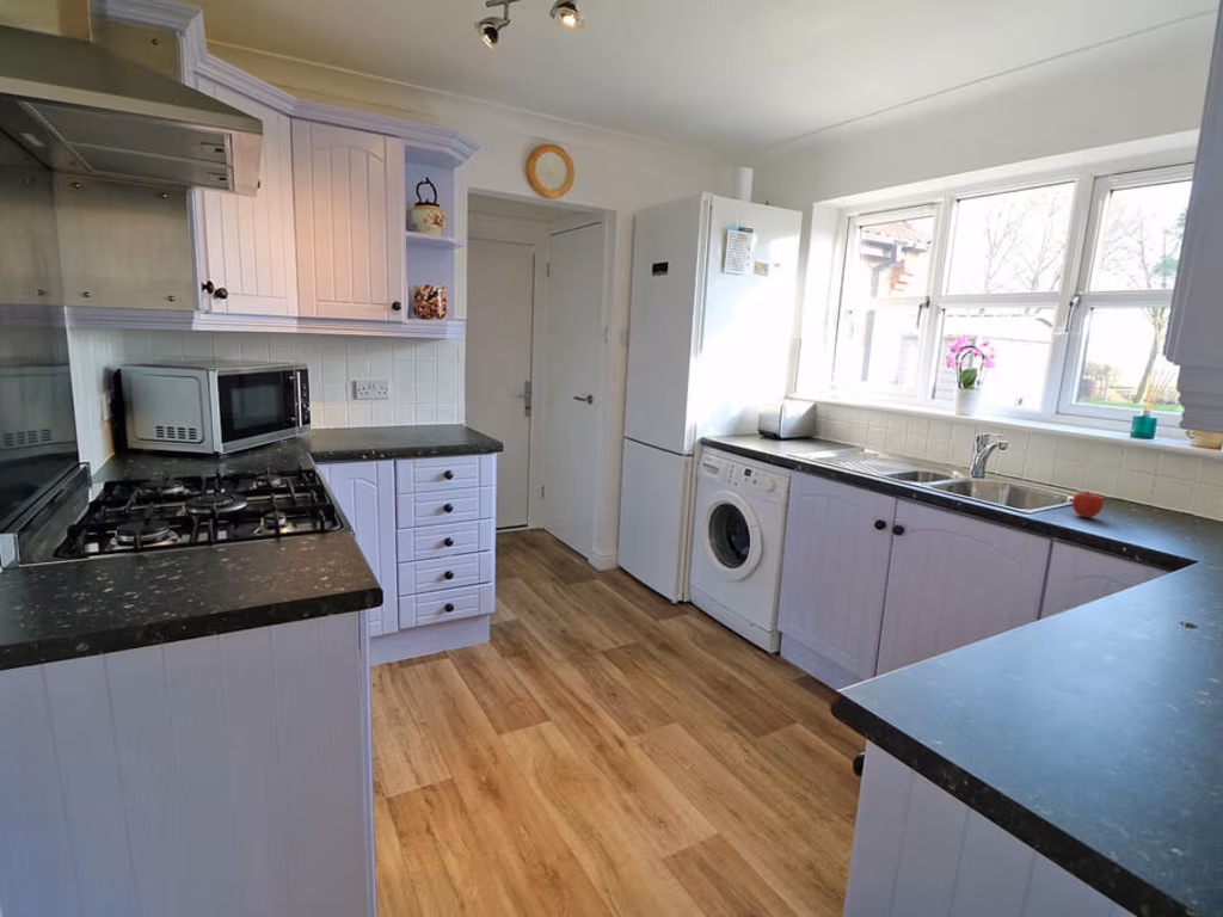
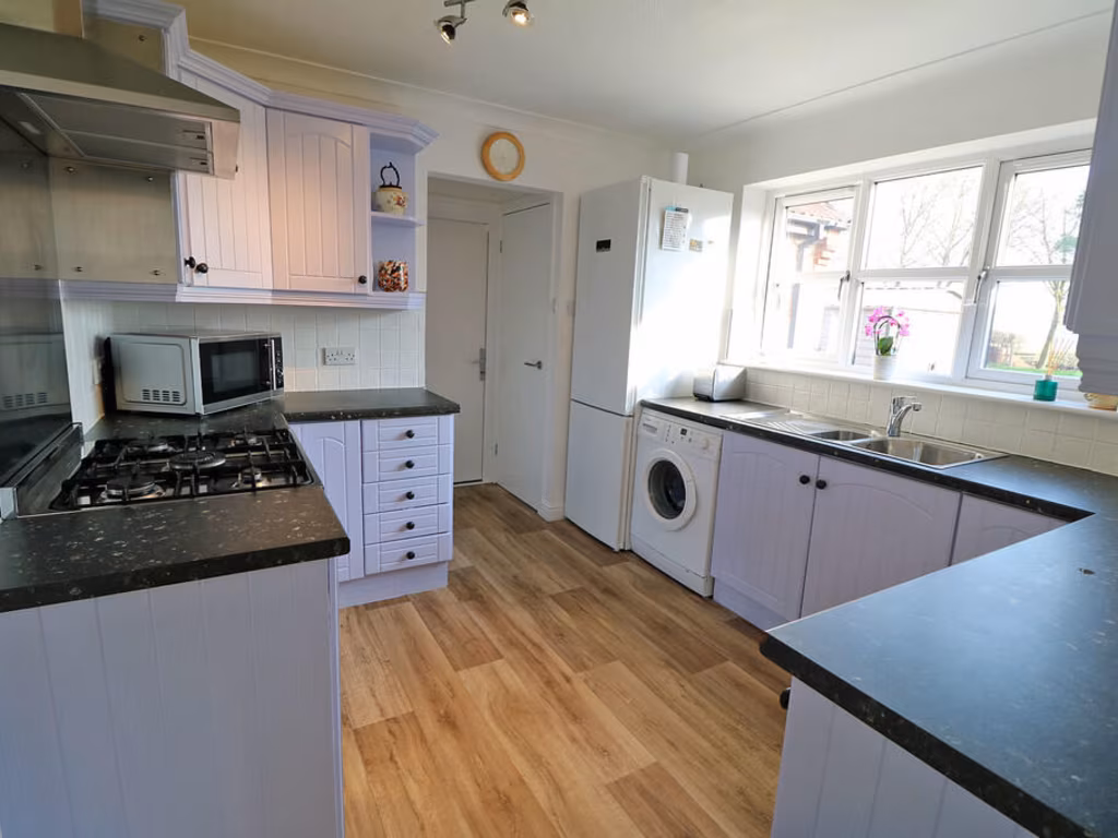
- fruit (1087, 504)
